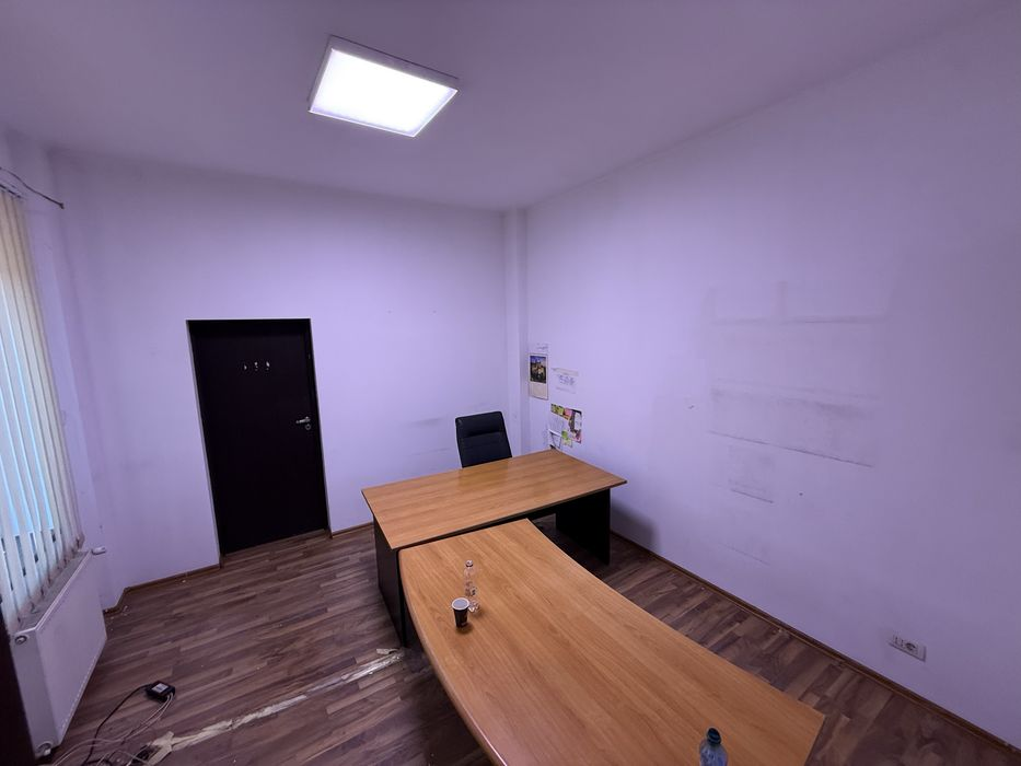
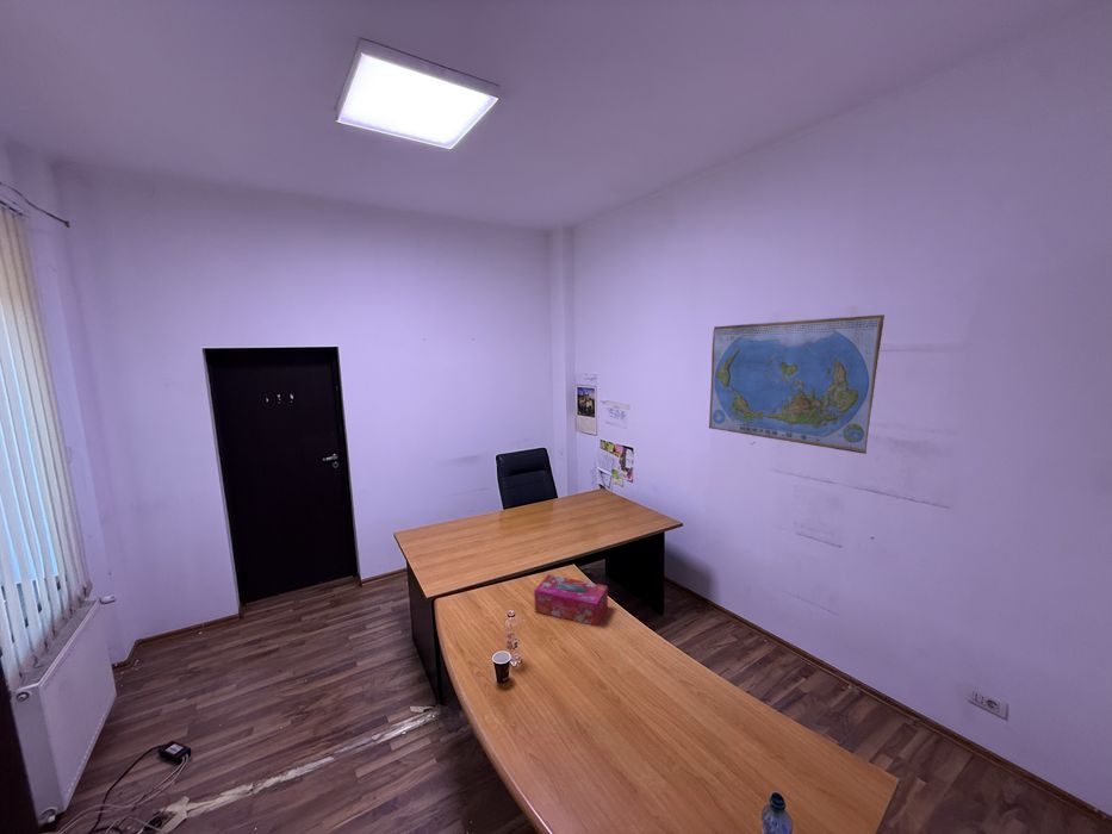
+ tissue box (571, 598)
+ world map (781, 381)
